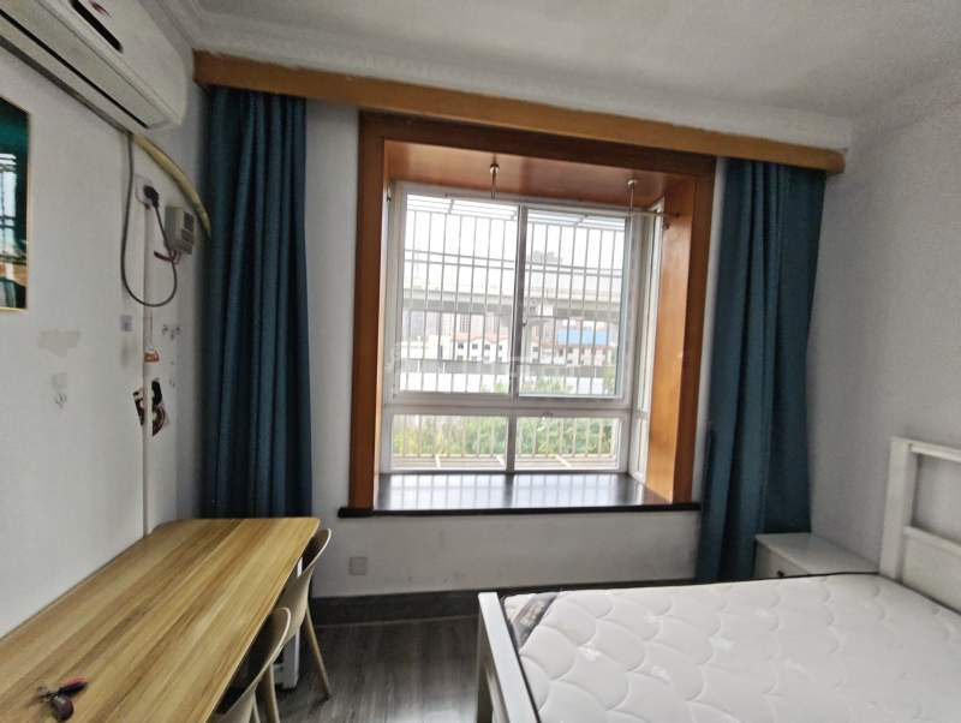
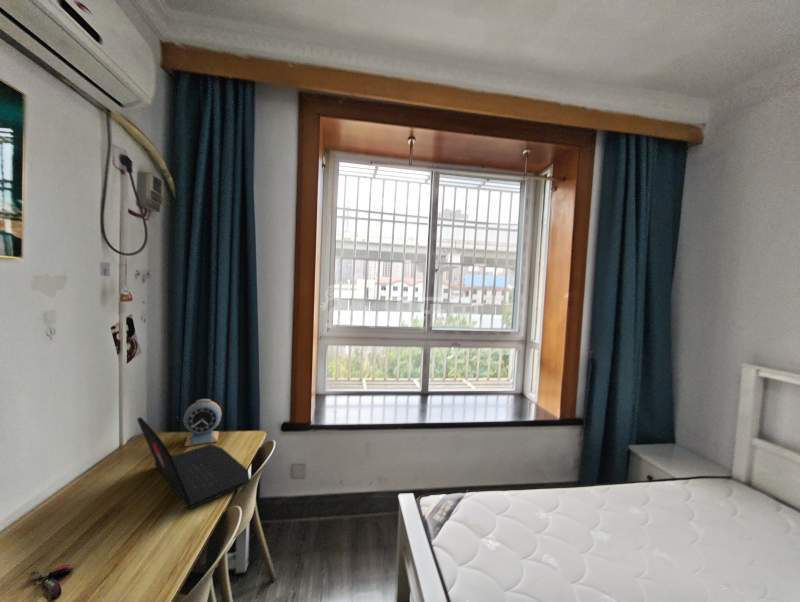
+ alarm clock (202, 419)
+ laptop (196, 448)
